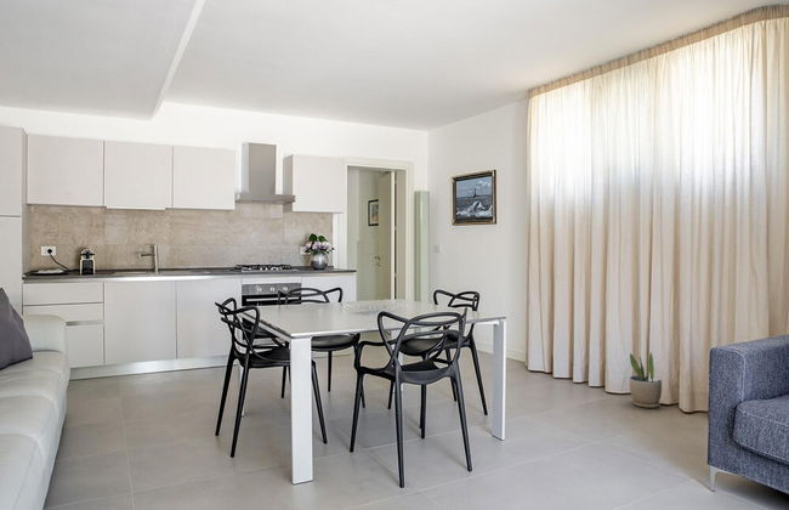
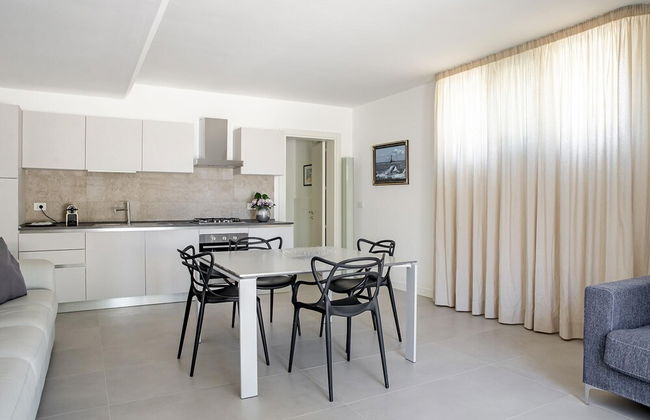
- potted plant (645, 378)
